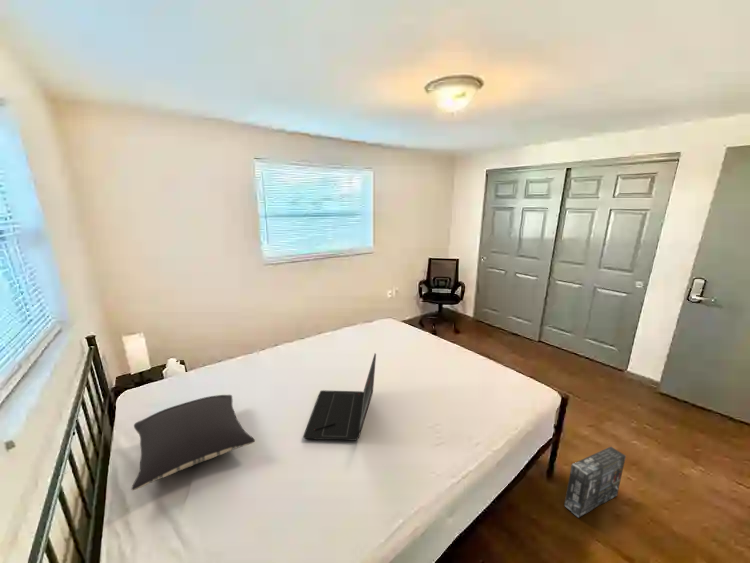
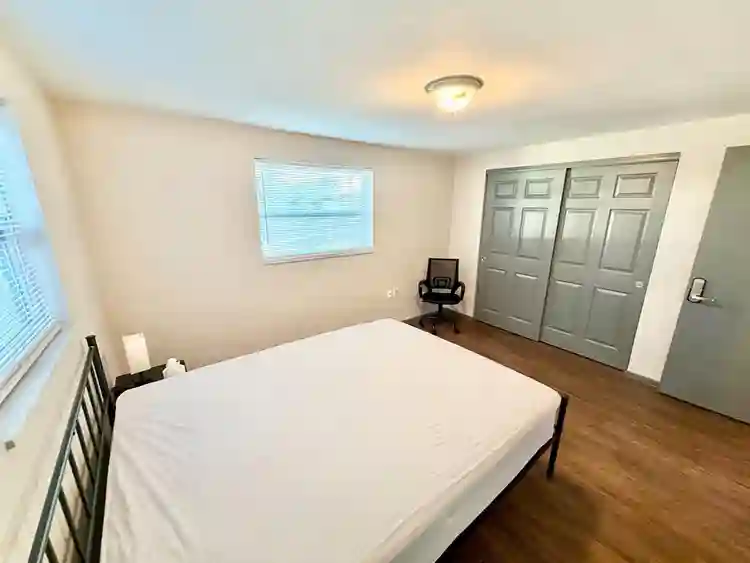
- pillow (192, 433)
- box (595, 480)
- laptop (343, 392)
